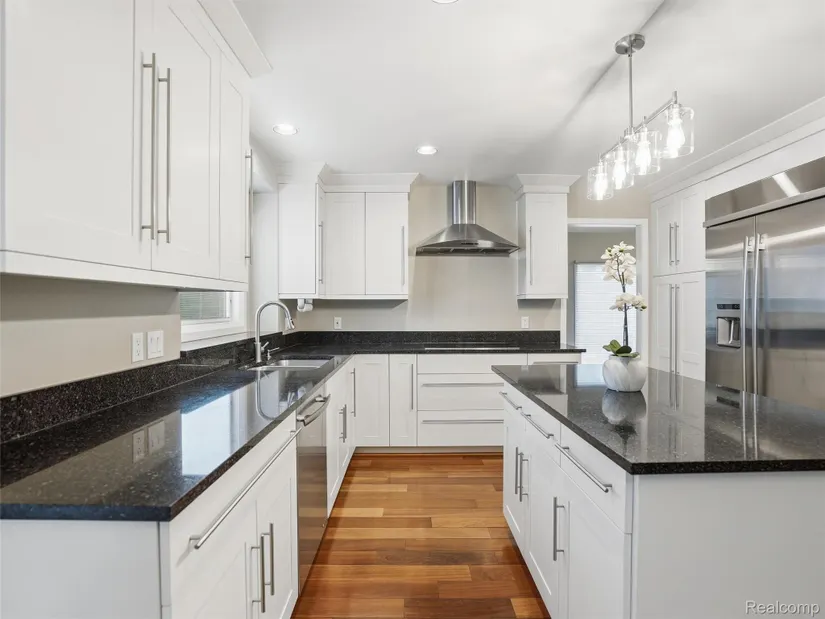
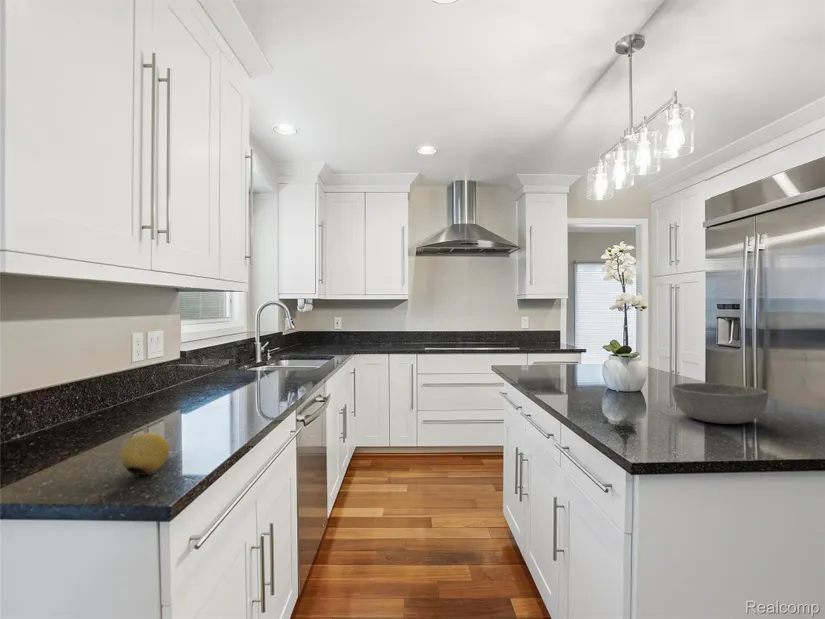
+ fruit (145, 453)
+ bowl (717, 403)
